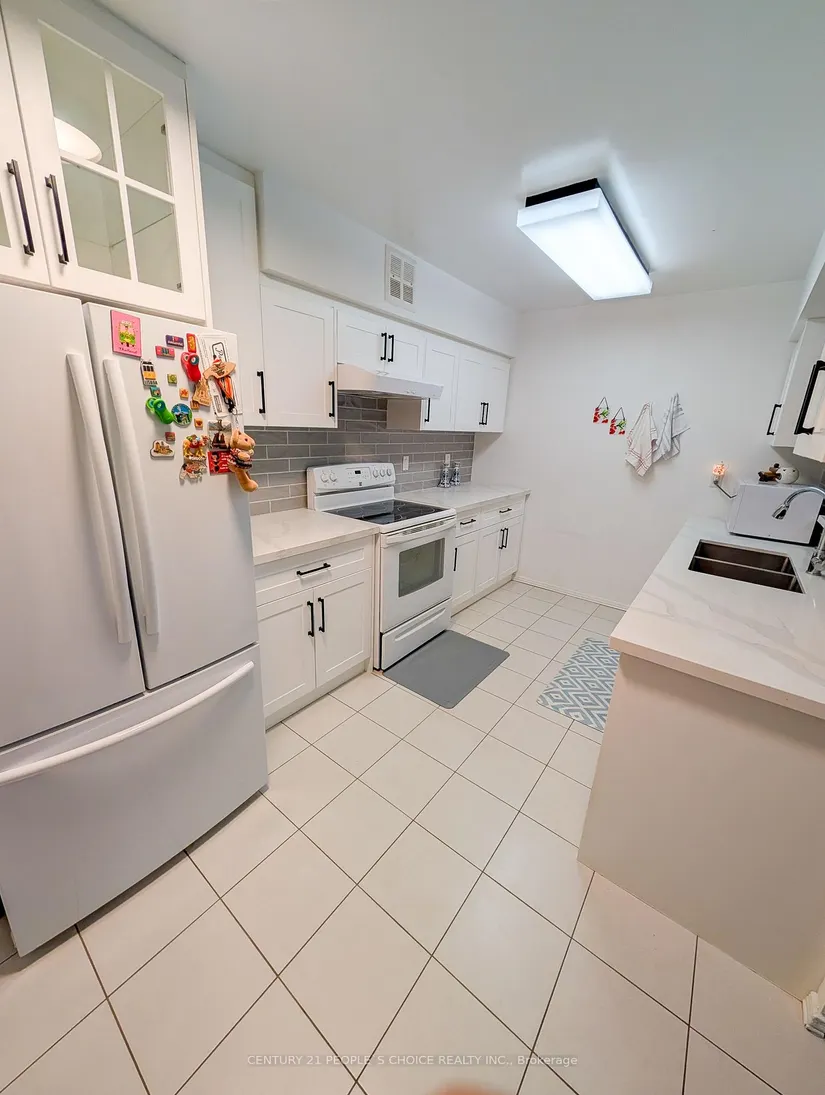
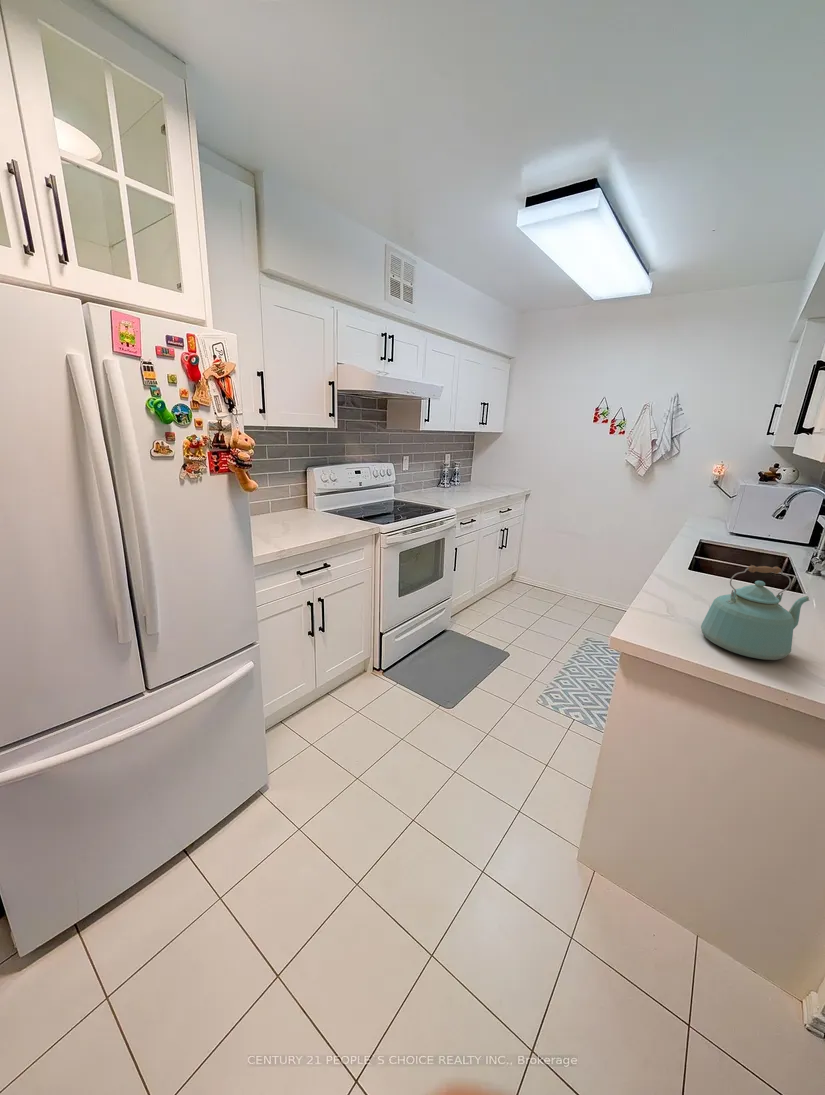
+ kettle (760, 606)
